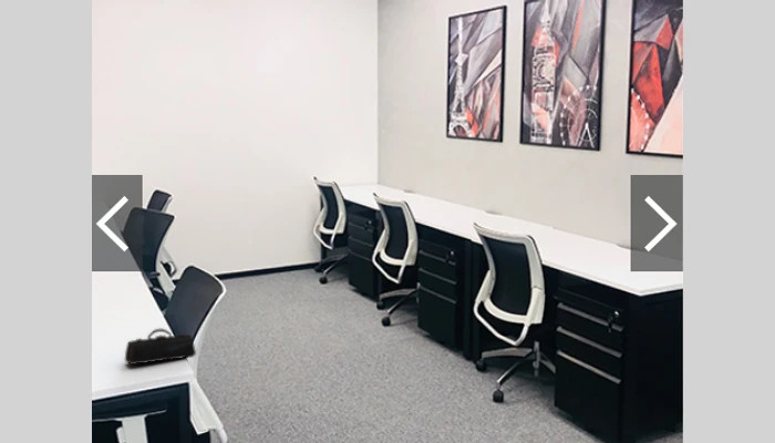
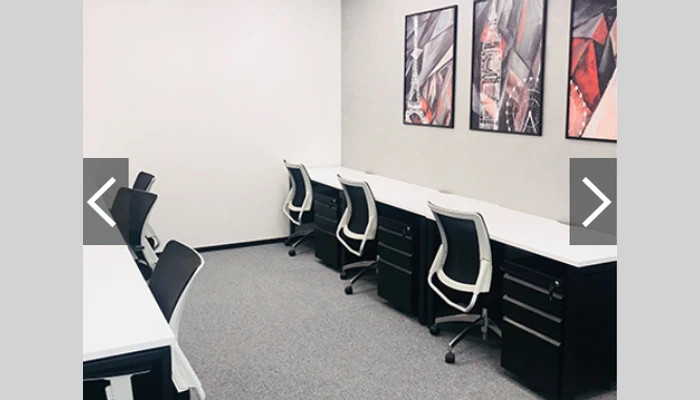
- pencil case (161, 343)
